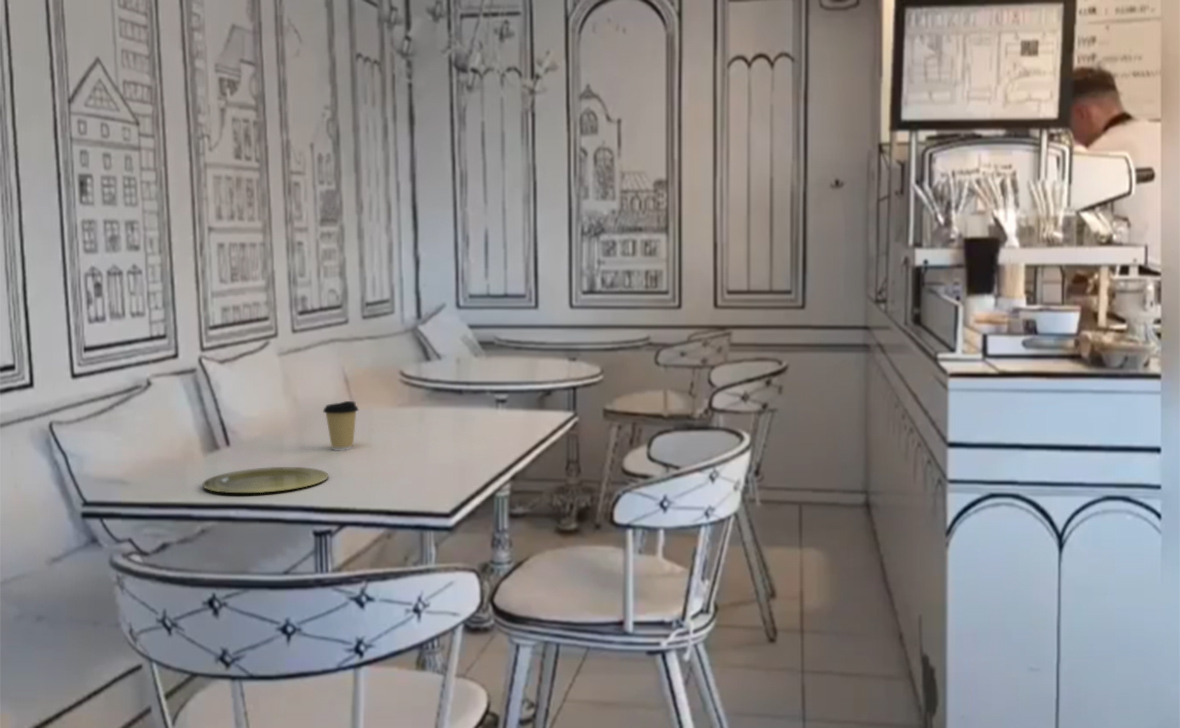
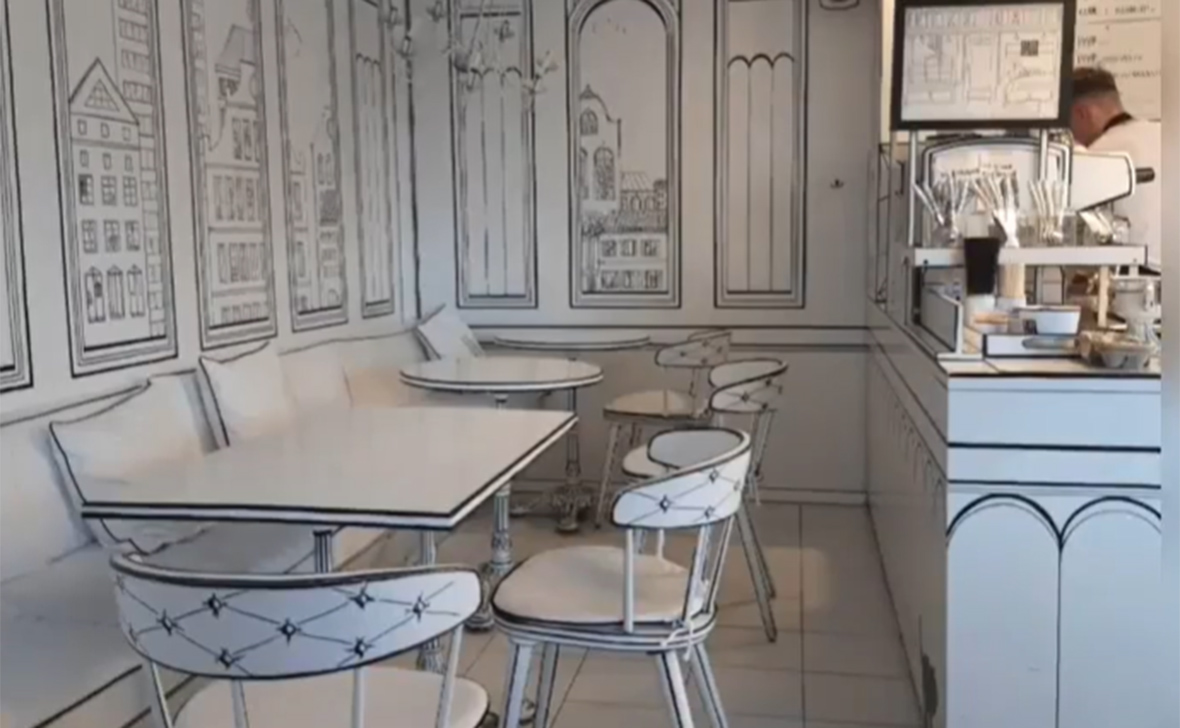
- plate (266, 480)
- coffee cup (341, 426)
